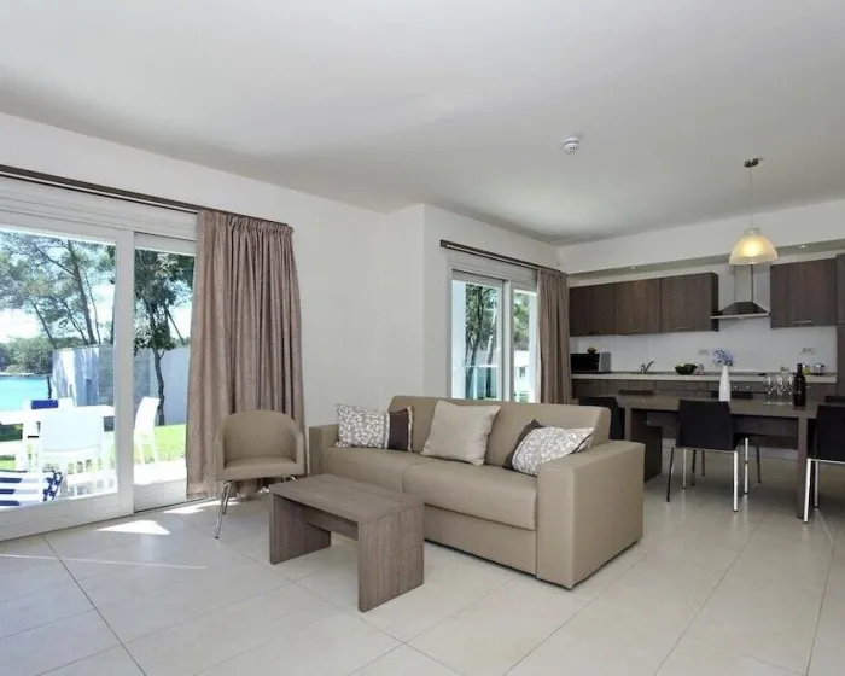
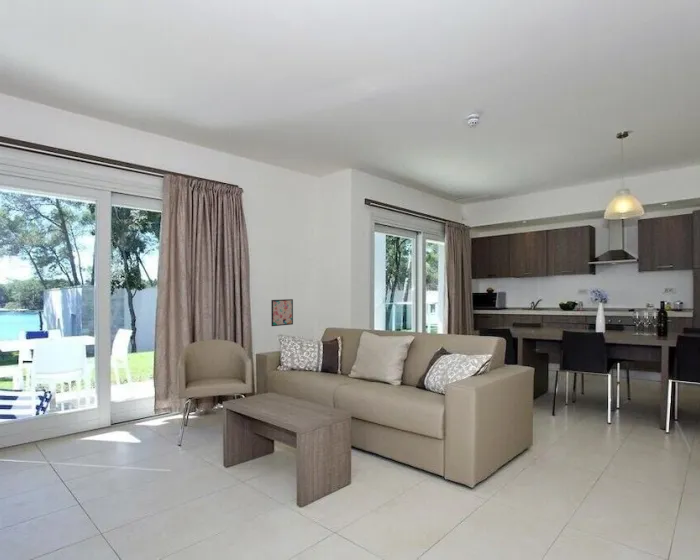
+ wall art (282, 312)
